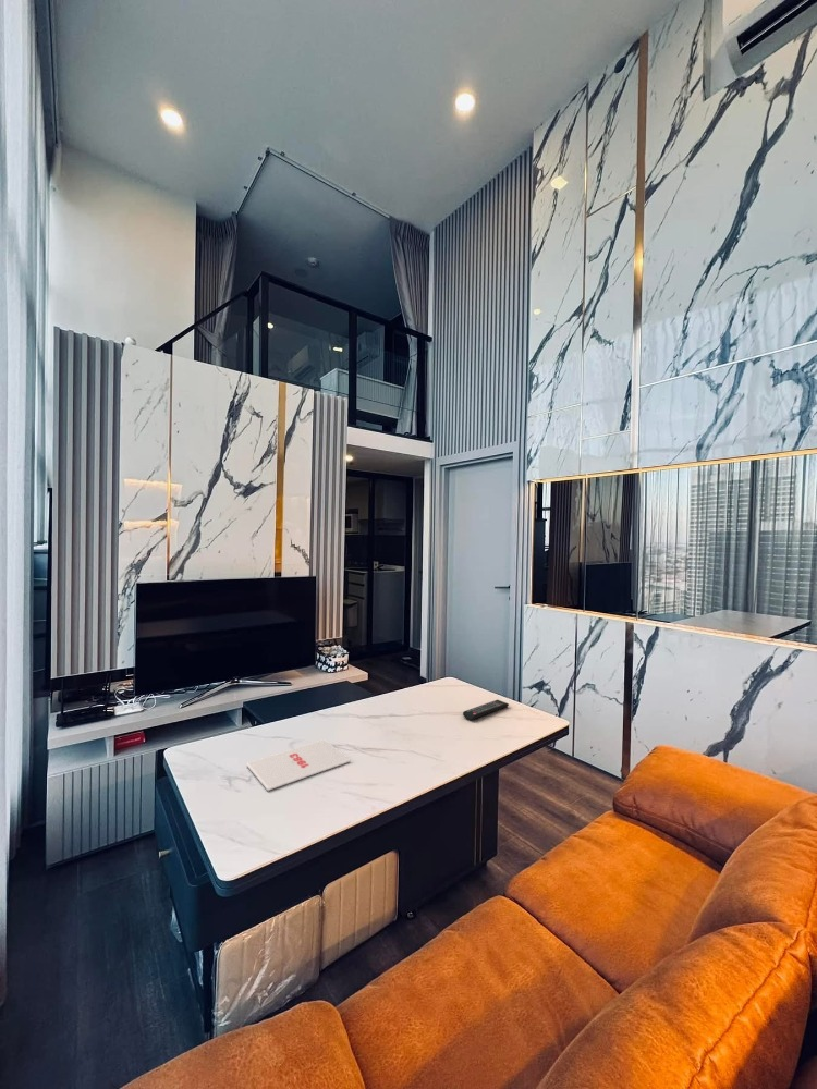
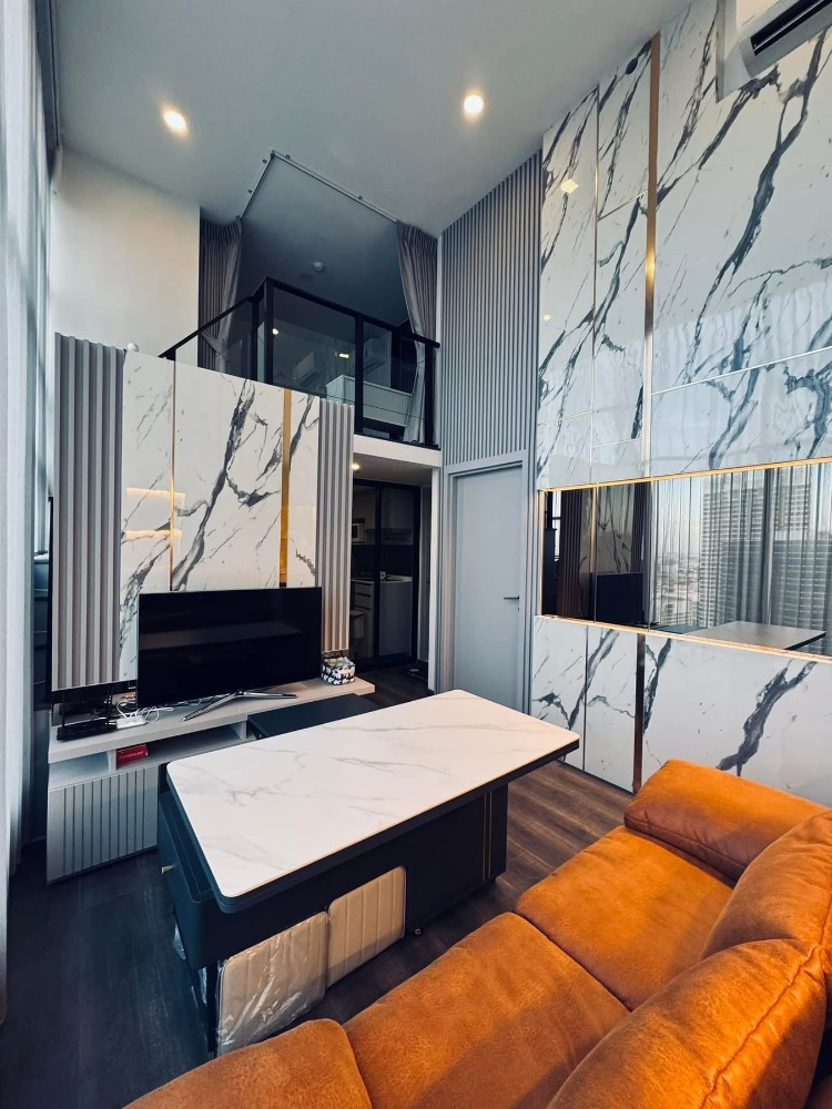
- remote control (486, 709)
- magazine (298, 762)
